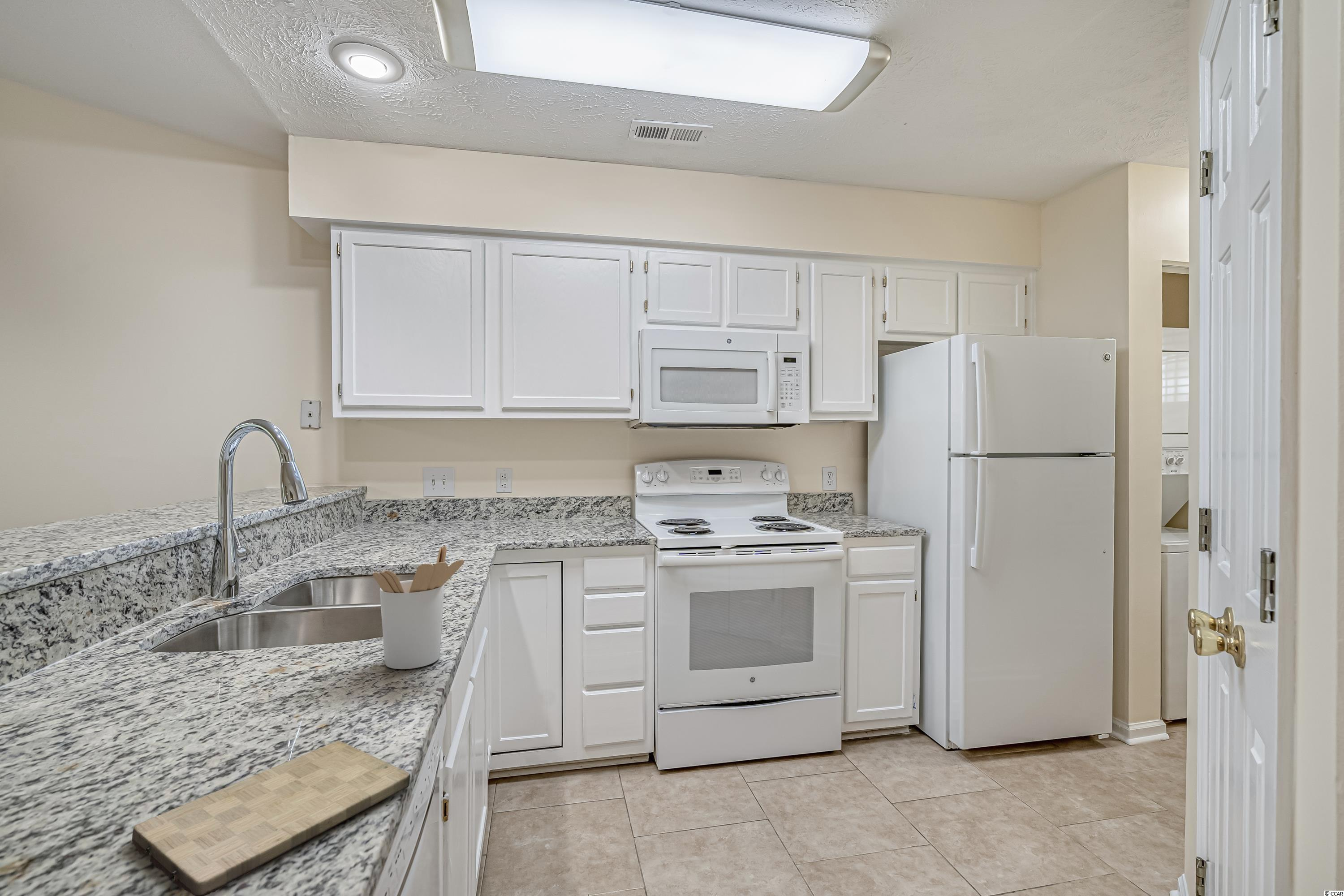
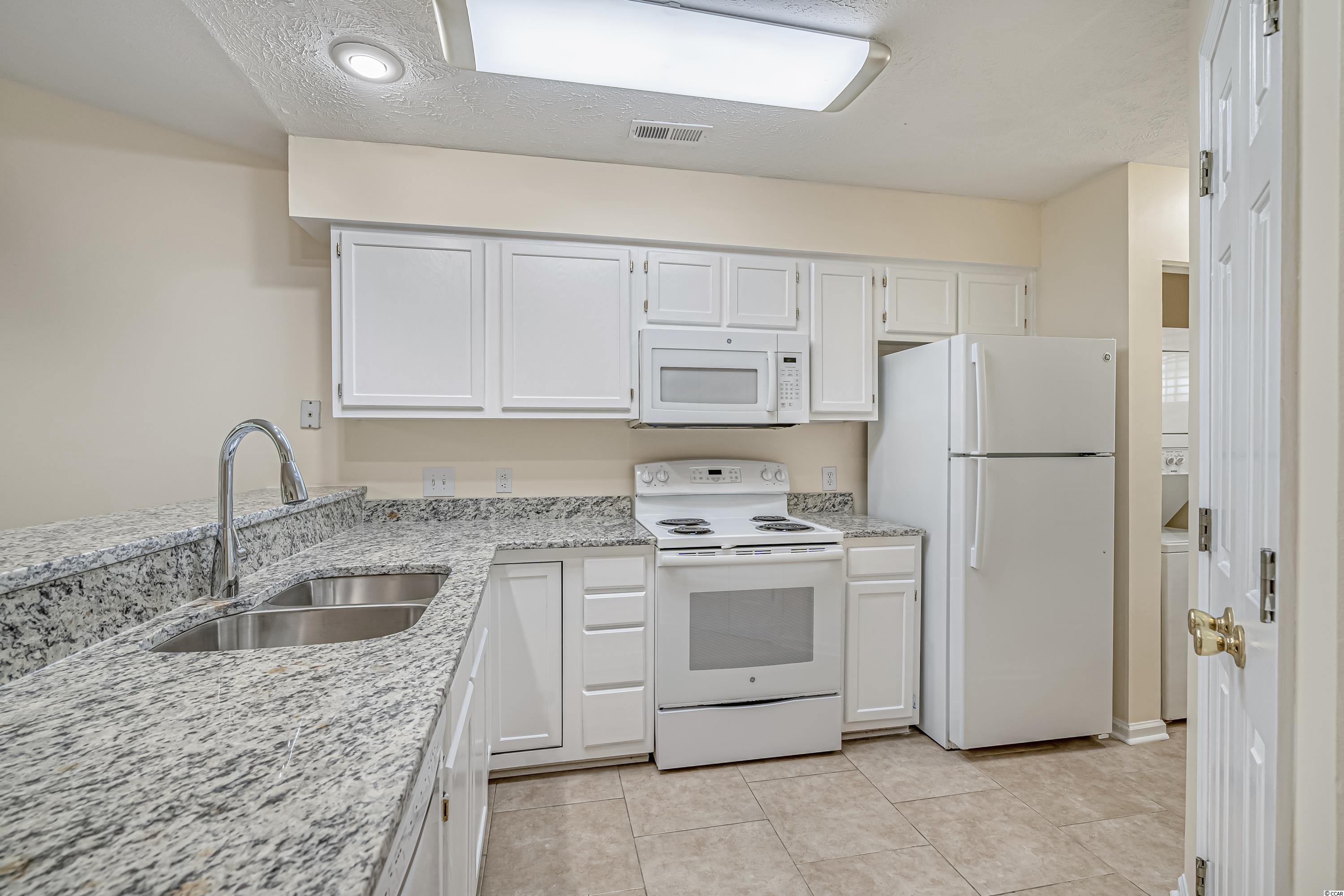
- utensil holder (422, 607)
- cutting board (282, 804)
